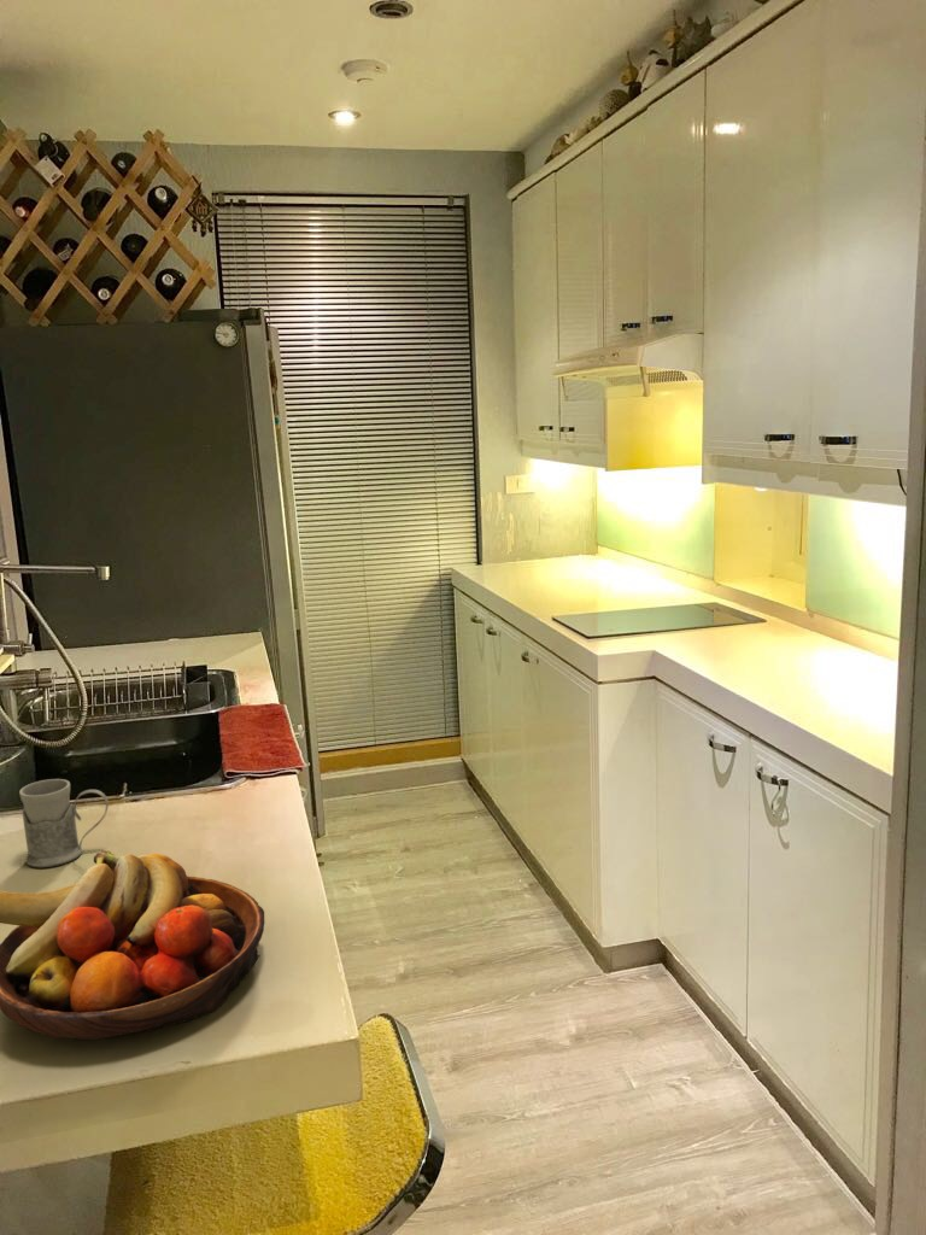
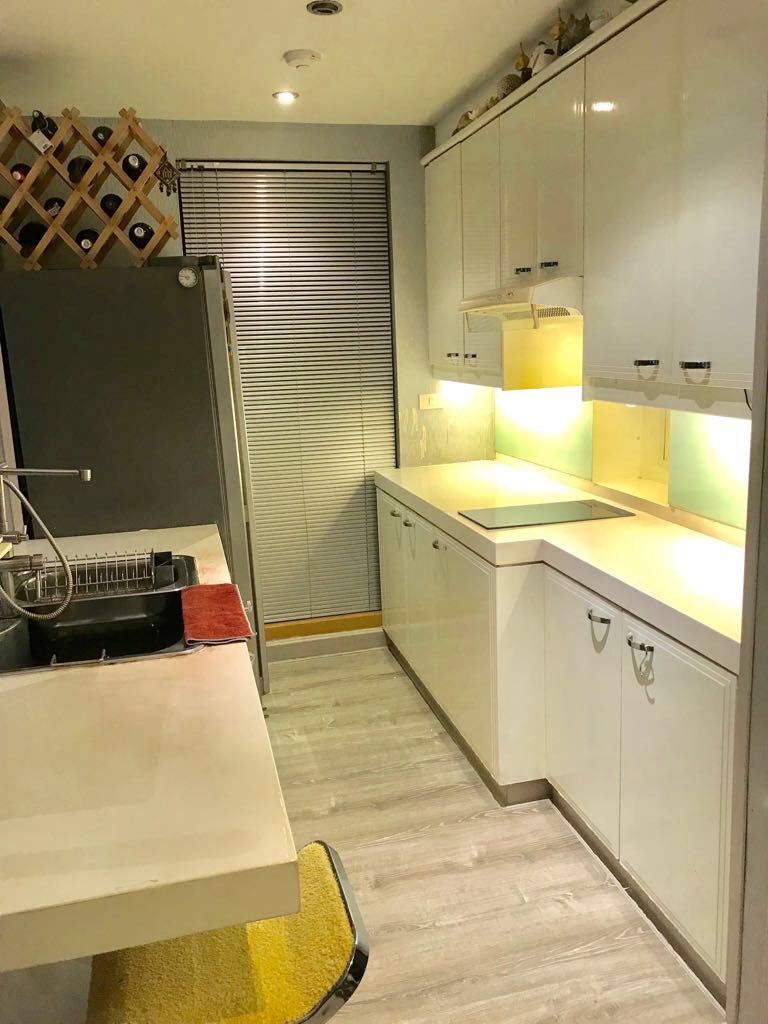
- mug (65, 820)
- fruit bowl (127, 927)
